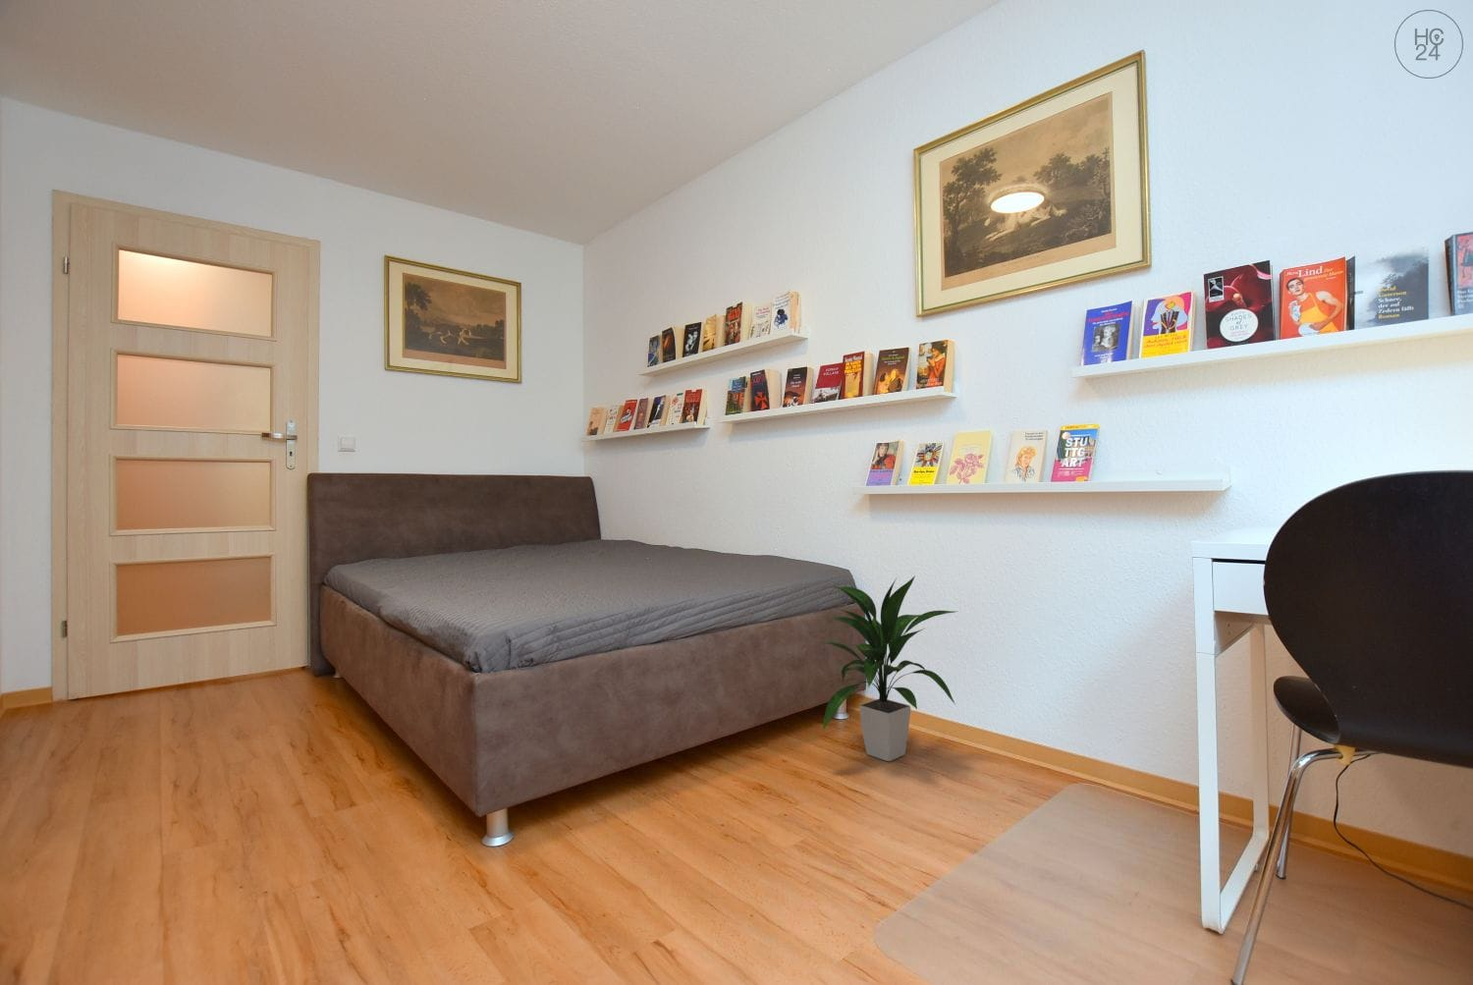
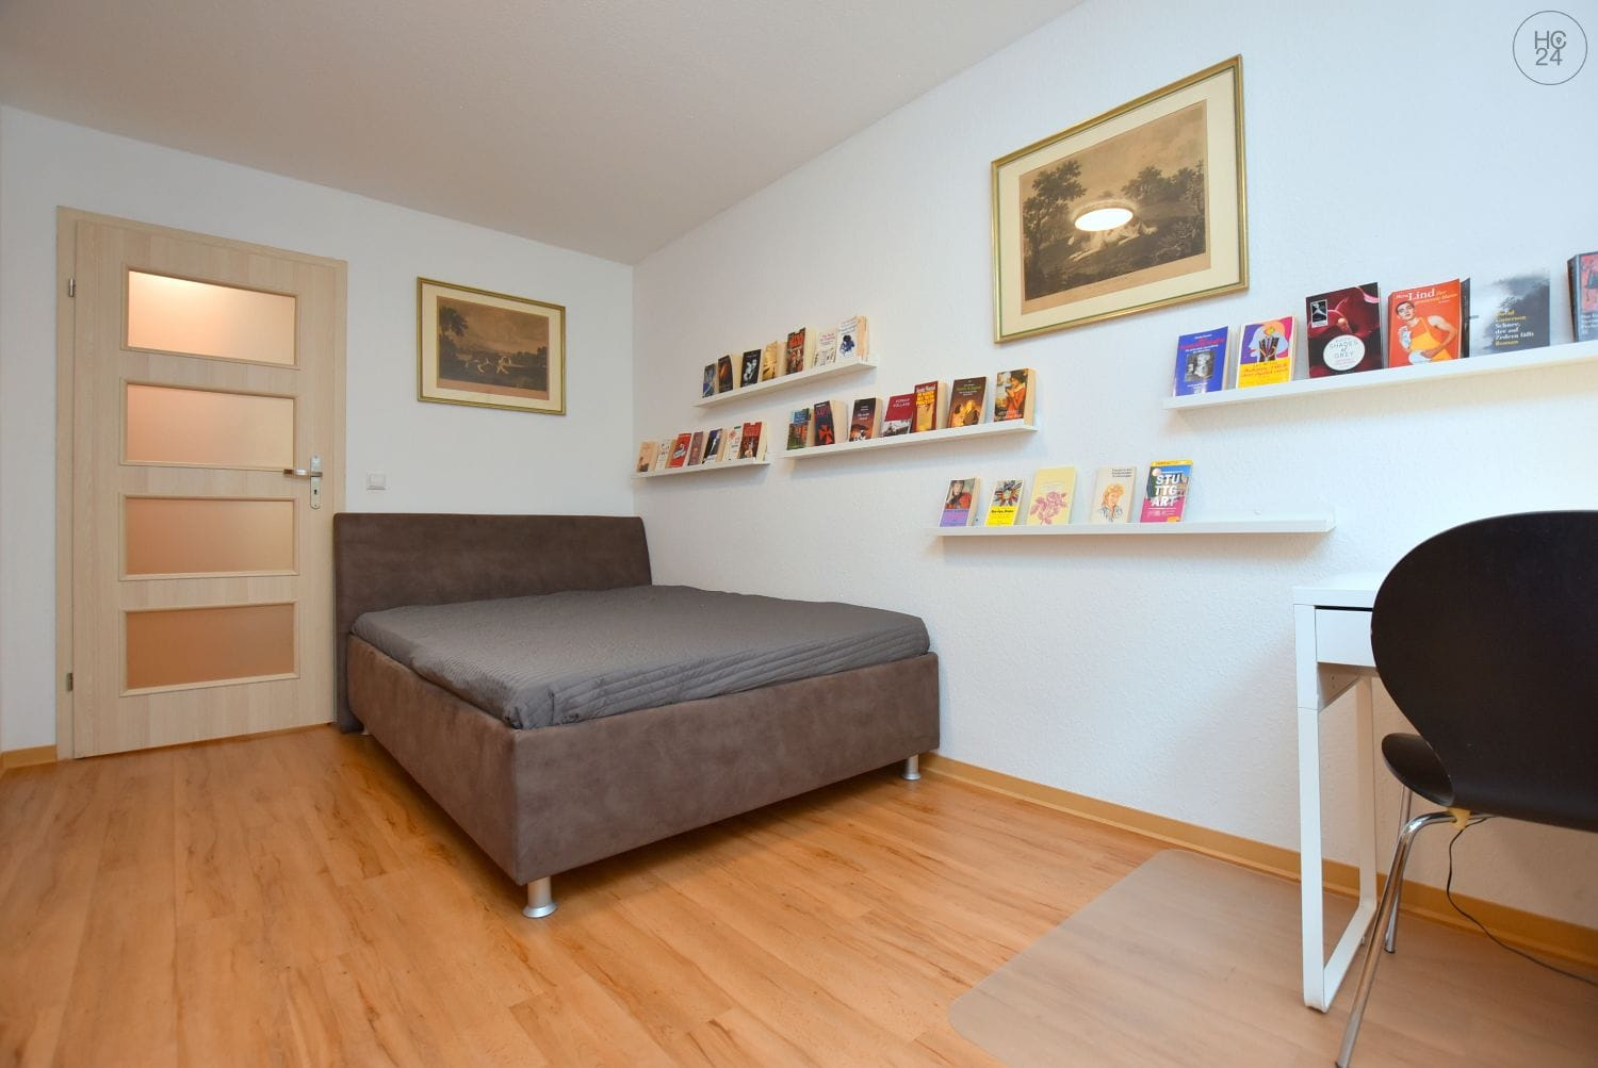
- indoor plant (877, 663)
